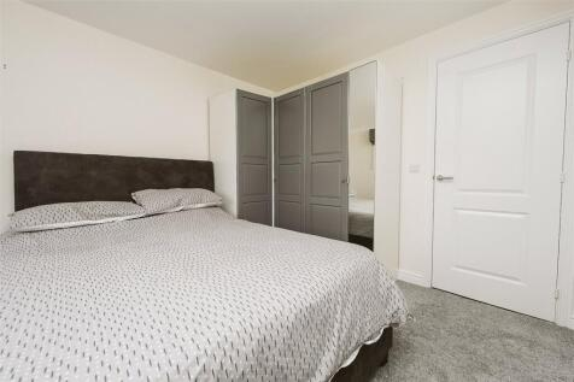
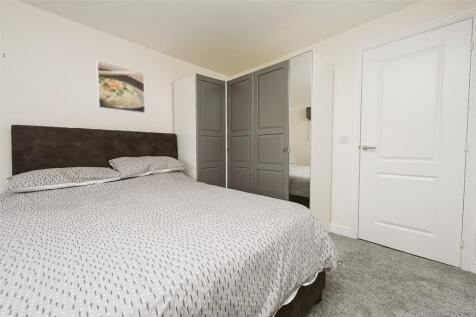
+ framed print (122, 88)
